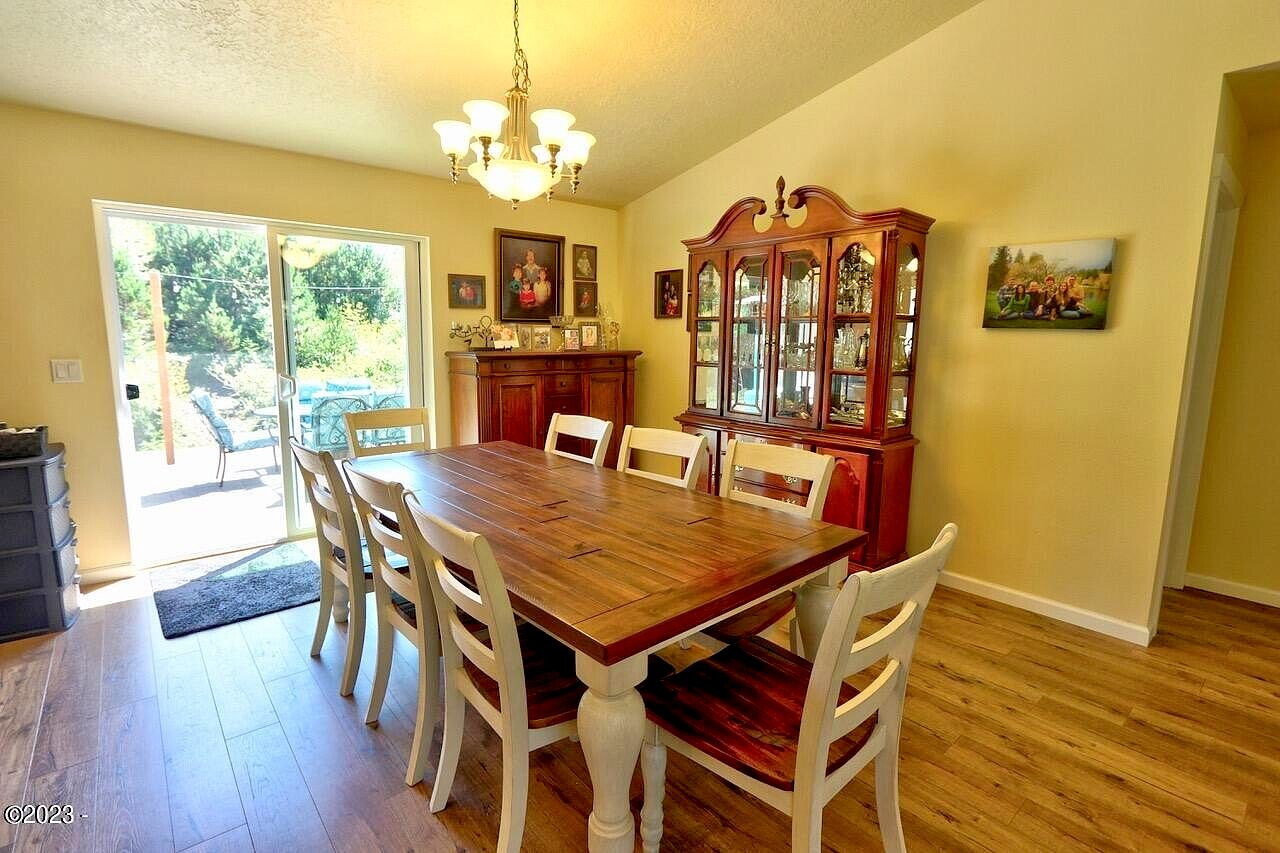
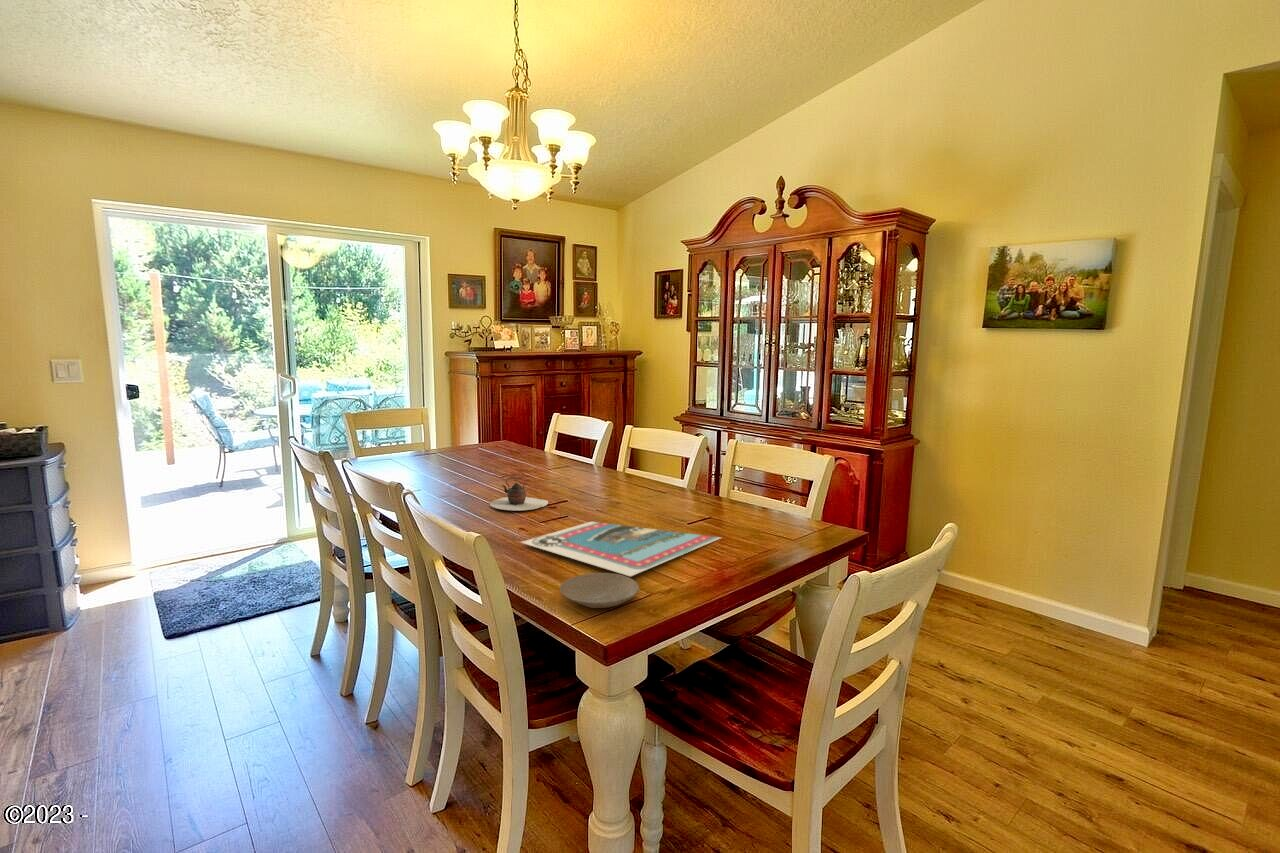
+ plate (599, 592)
+ postcard (640, 533)
+ teapot (519, 490)
